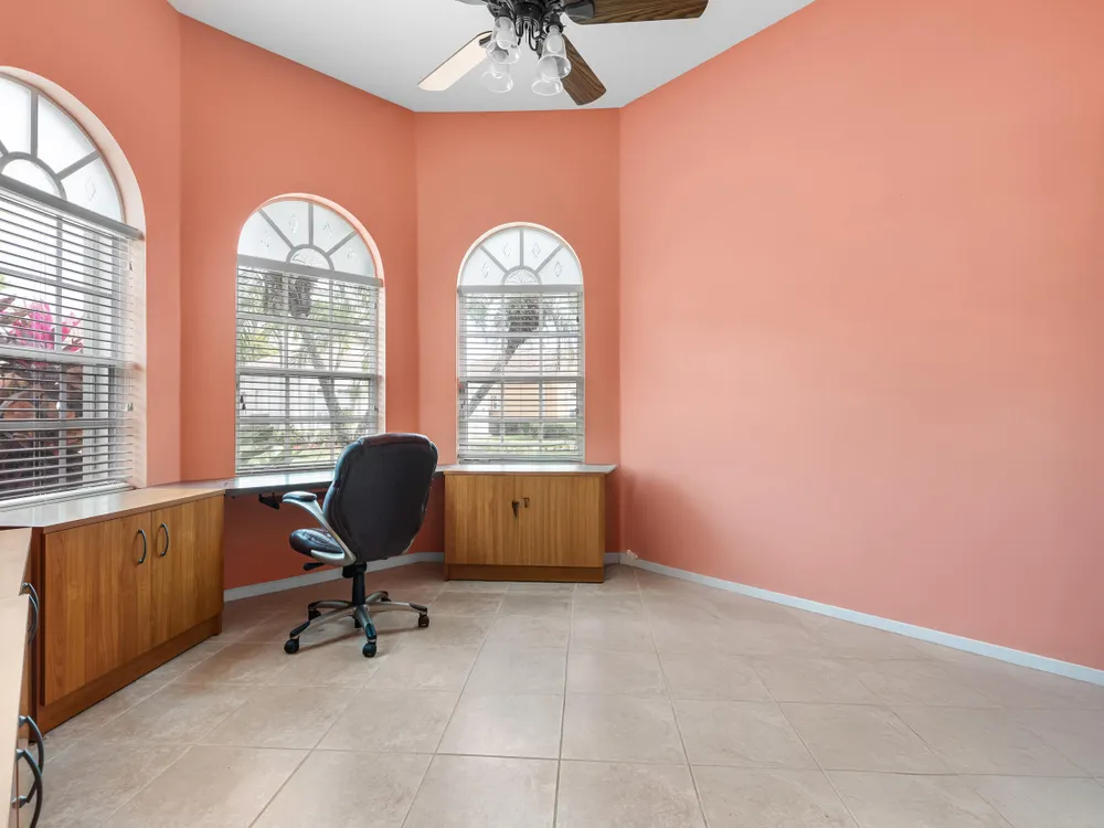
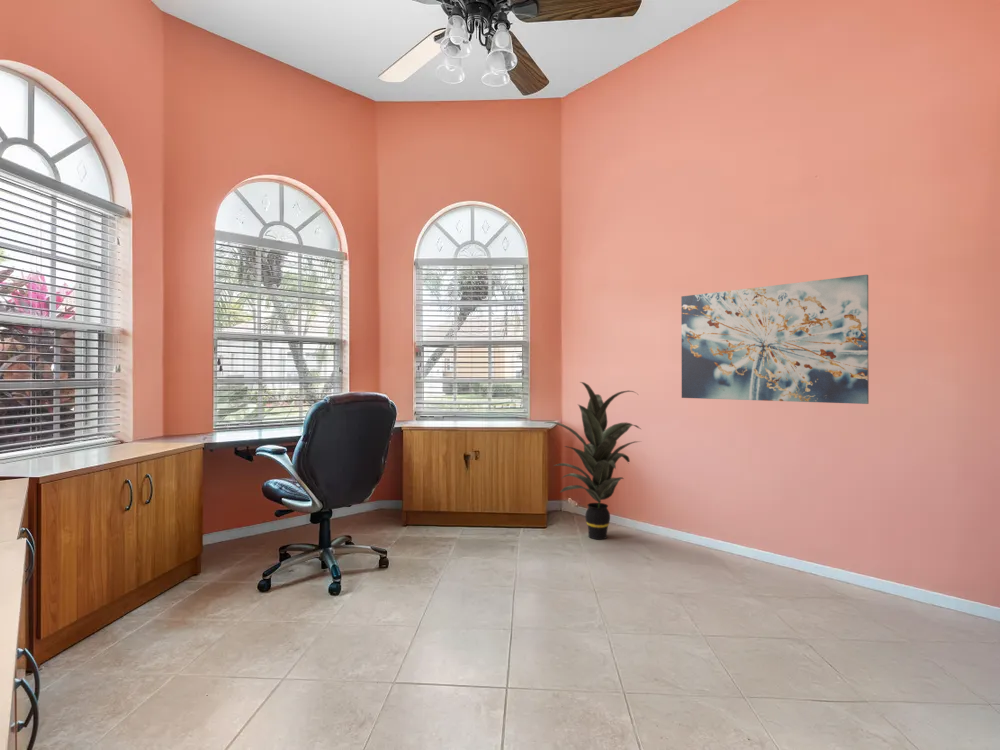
+ indoor plant (595, 458)
+ wall art (764, 343)
